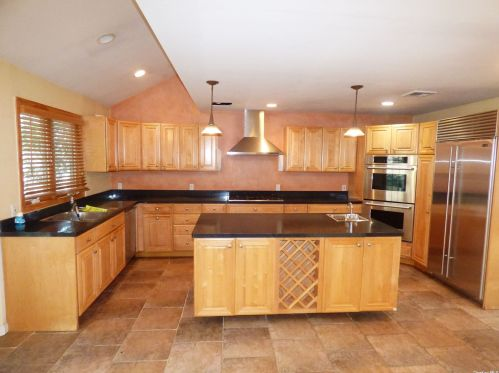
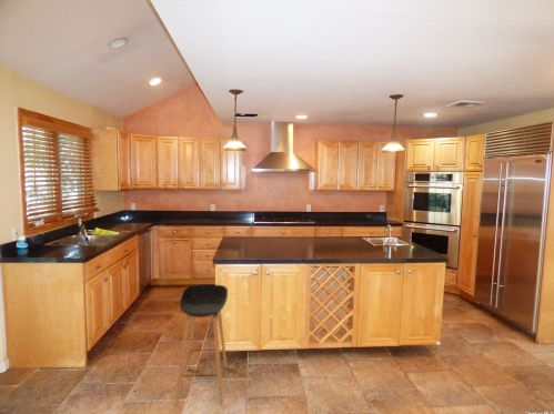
+ stool (214, 339)
